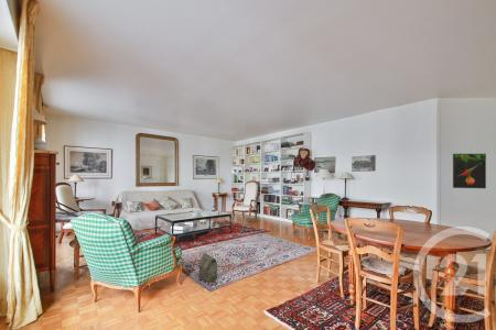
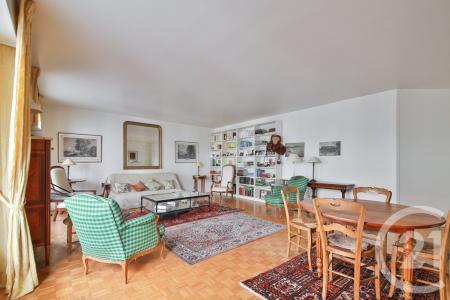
- bag (207, 266)
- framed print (468, 170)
